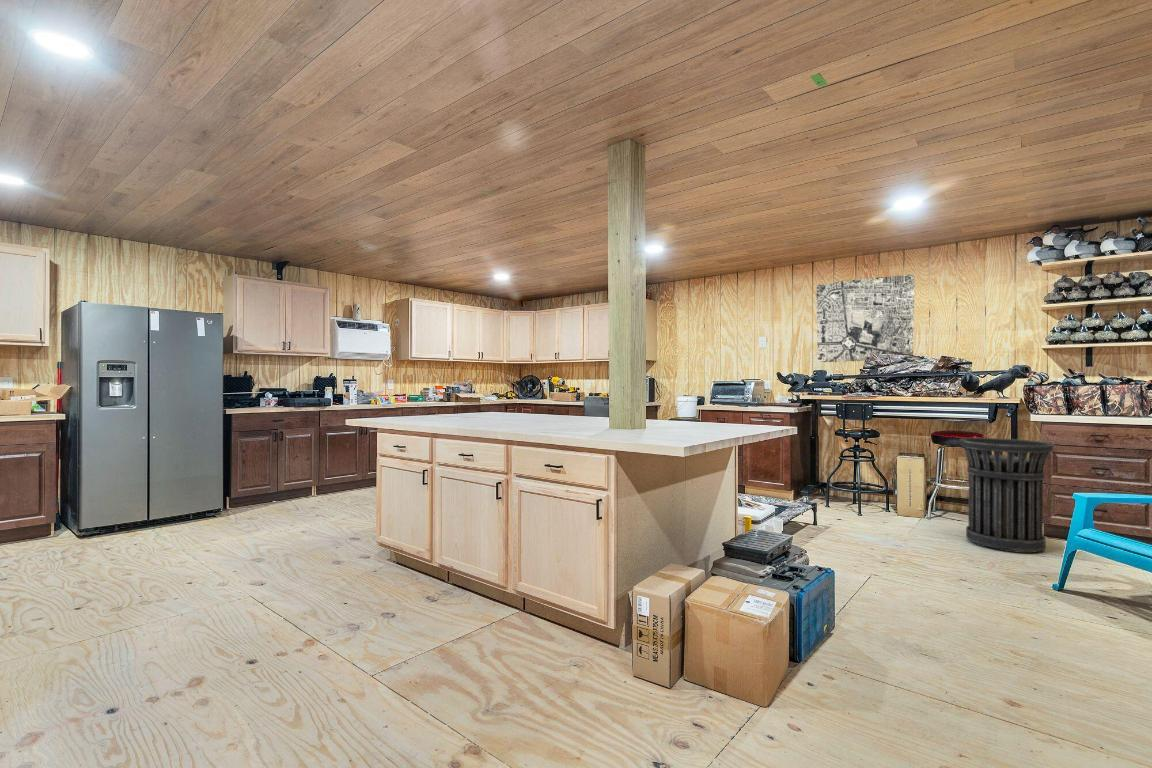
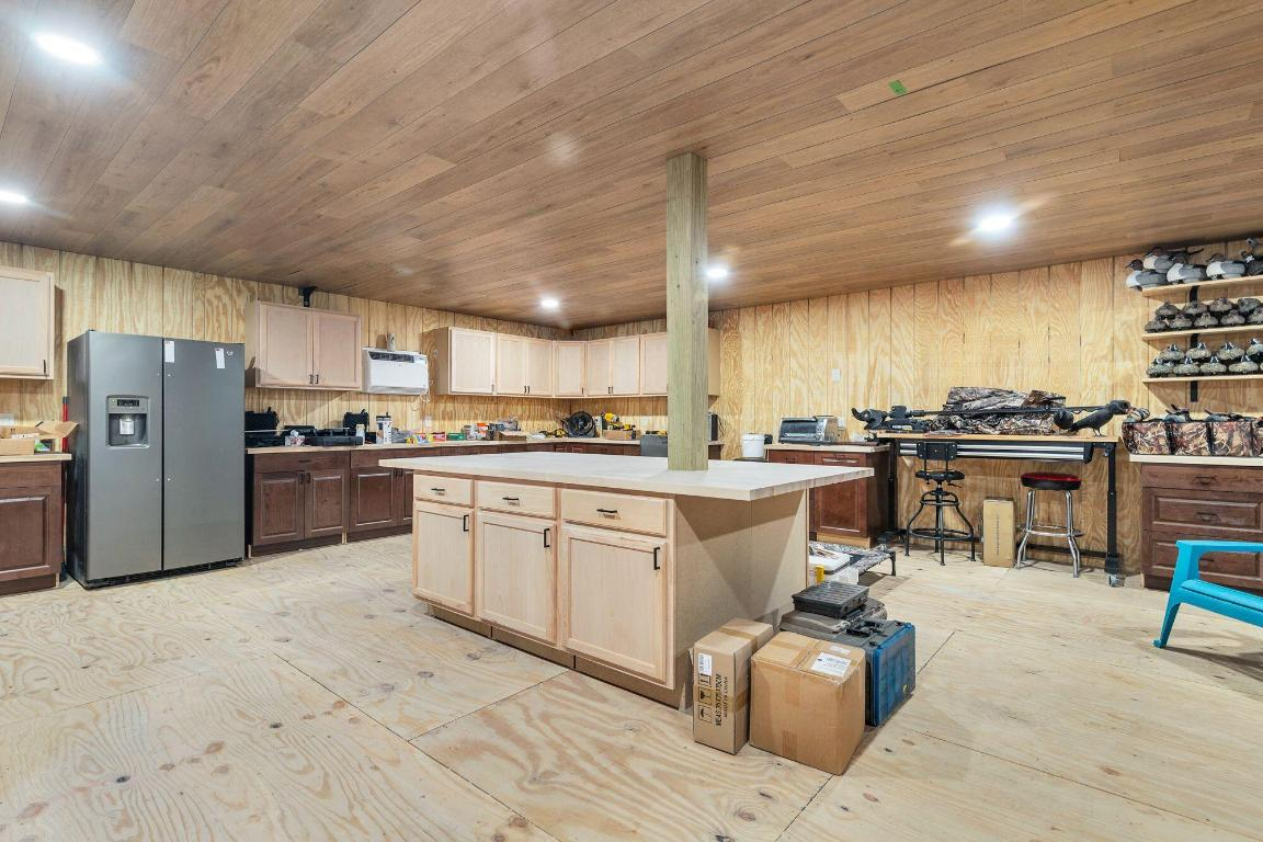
- trash can (1004, 493)
- map (862, 320)
